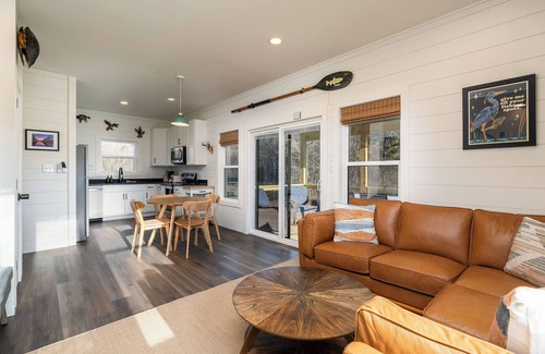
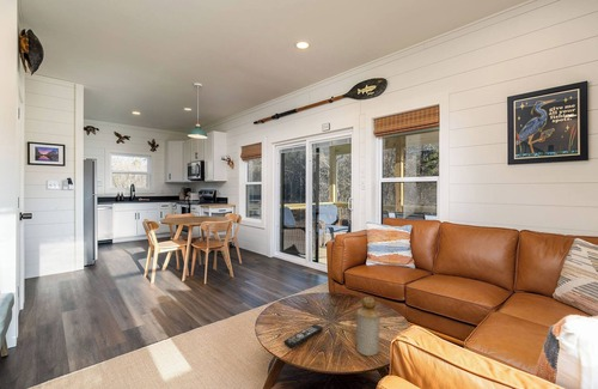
+ bottle (367, 323)
+ remote control (304, 335)
